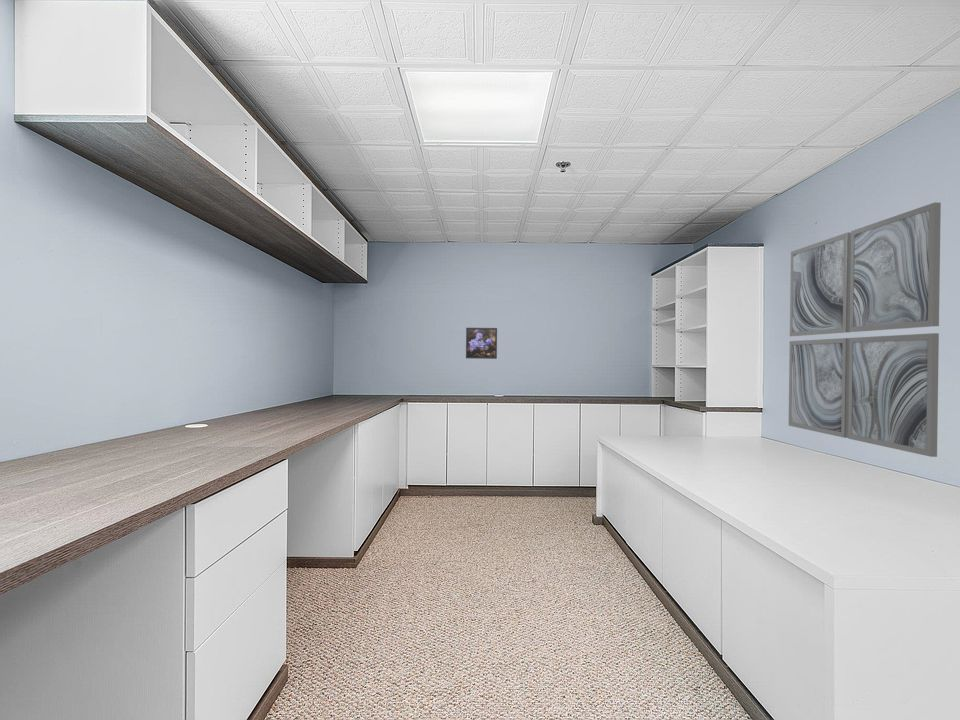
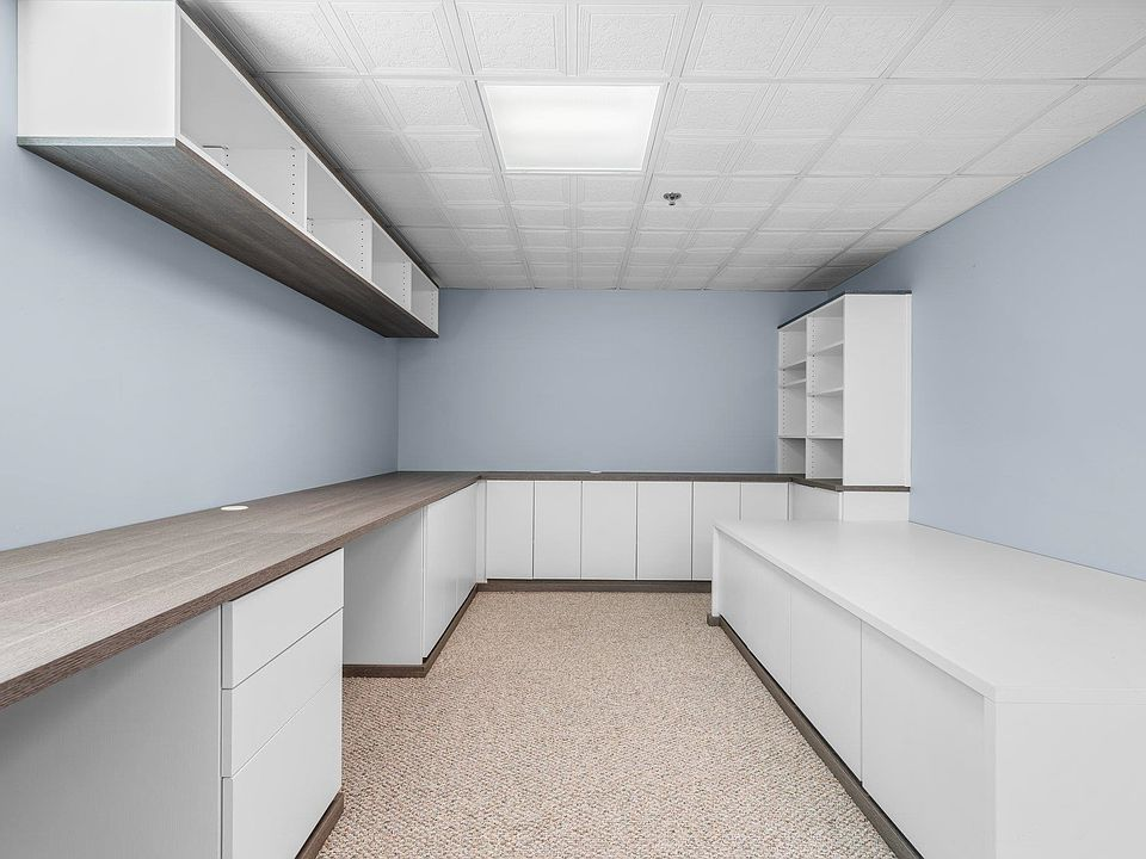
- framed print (481, 343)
- wall art (848, 332)
